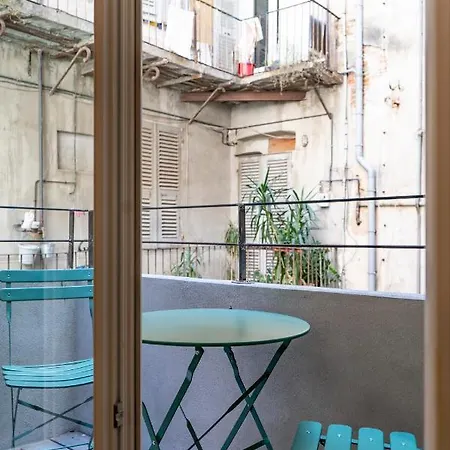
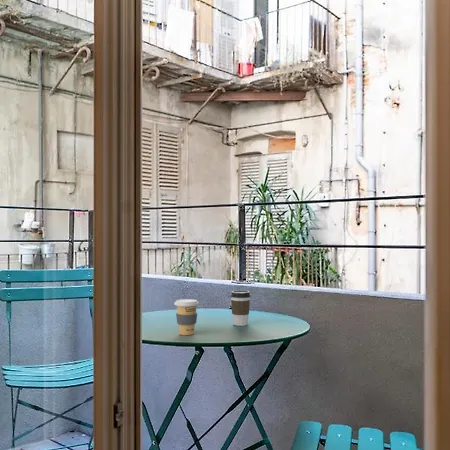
+ coffee cup (240, 308)
+ coffee cup (186, 317)
